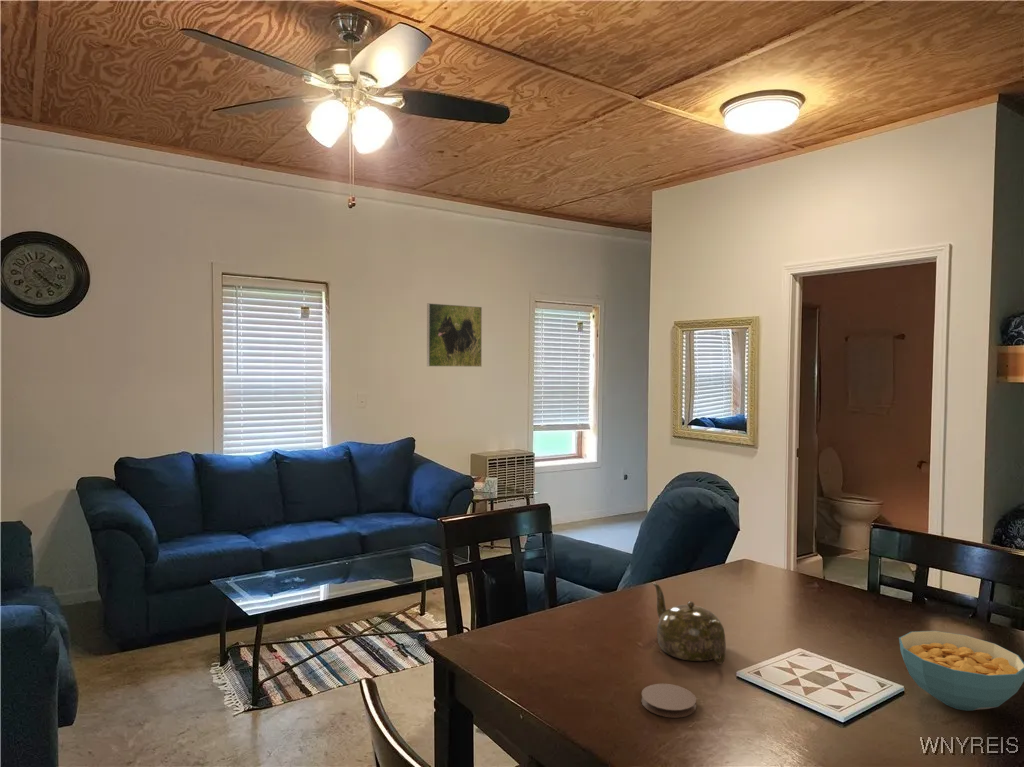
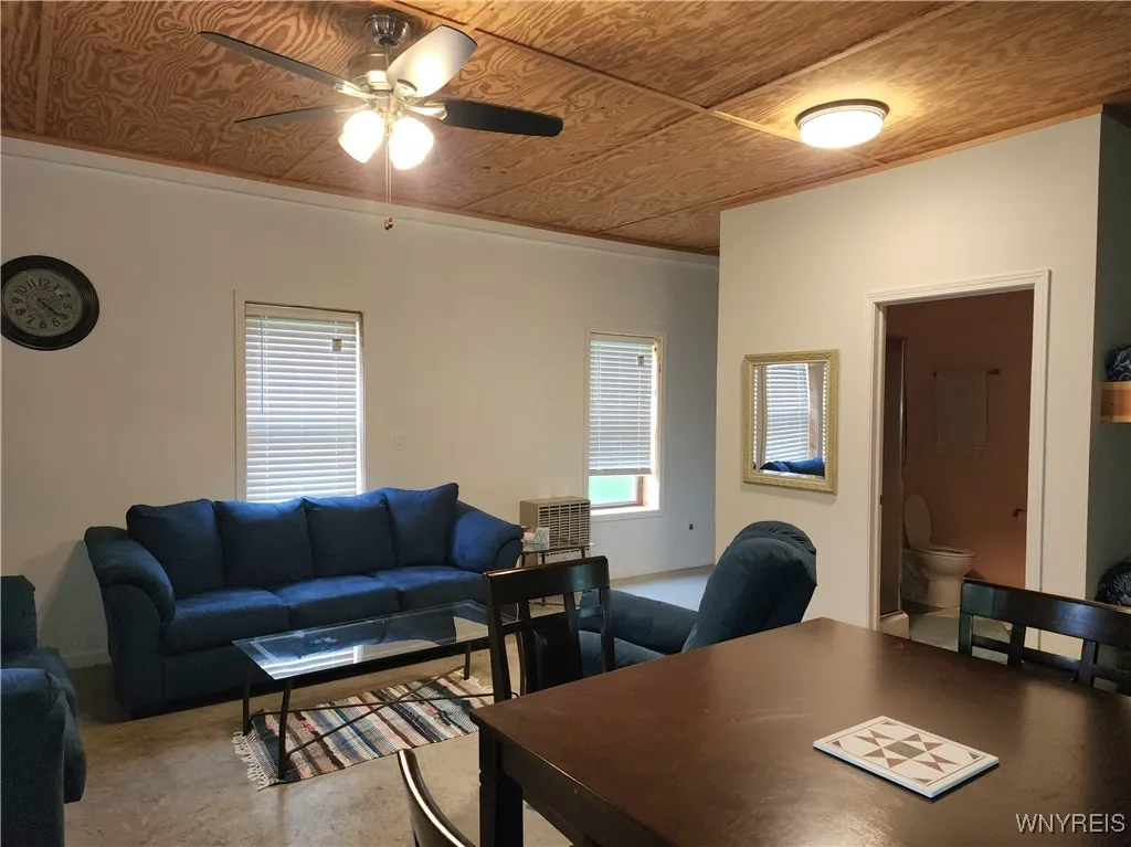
- coaster (668, 699)
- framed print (455, 335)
- cereal bowl (959, 677)
- teapot (686, 622)
